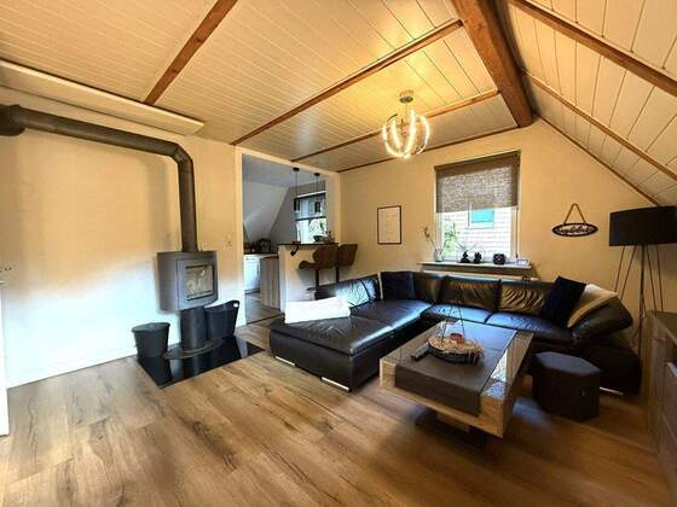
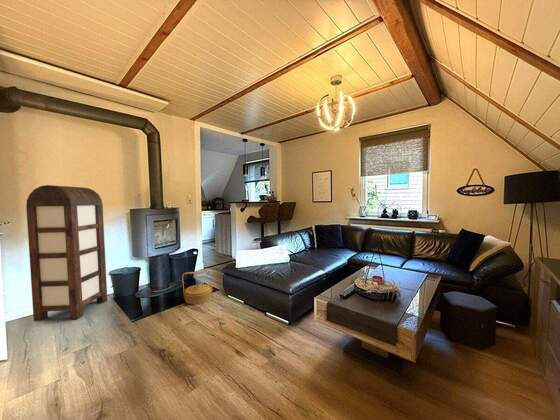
+ bookshelf (70, 248)
+ basket (198, 285)
